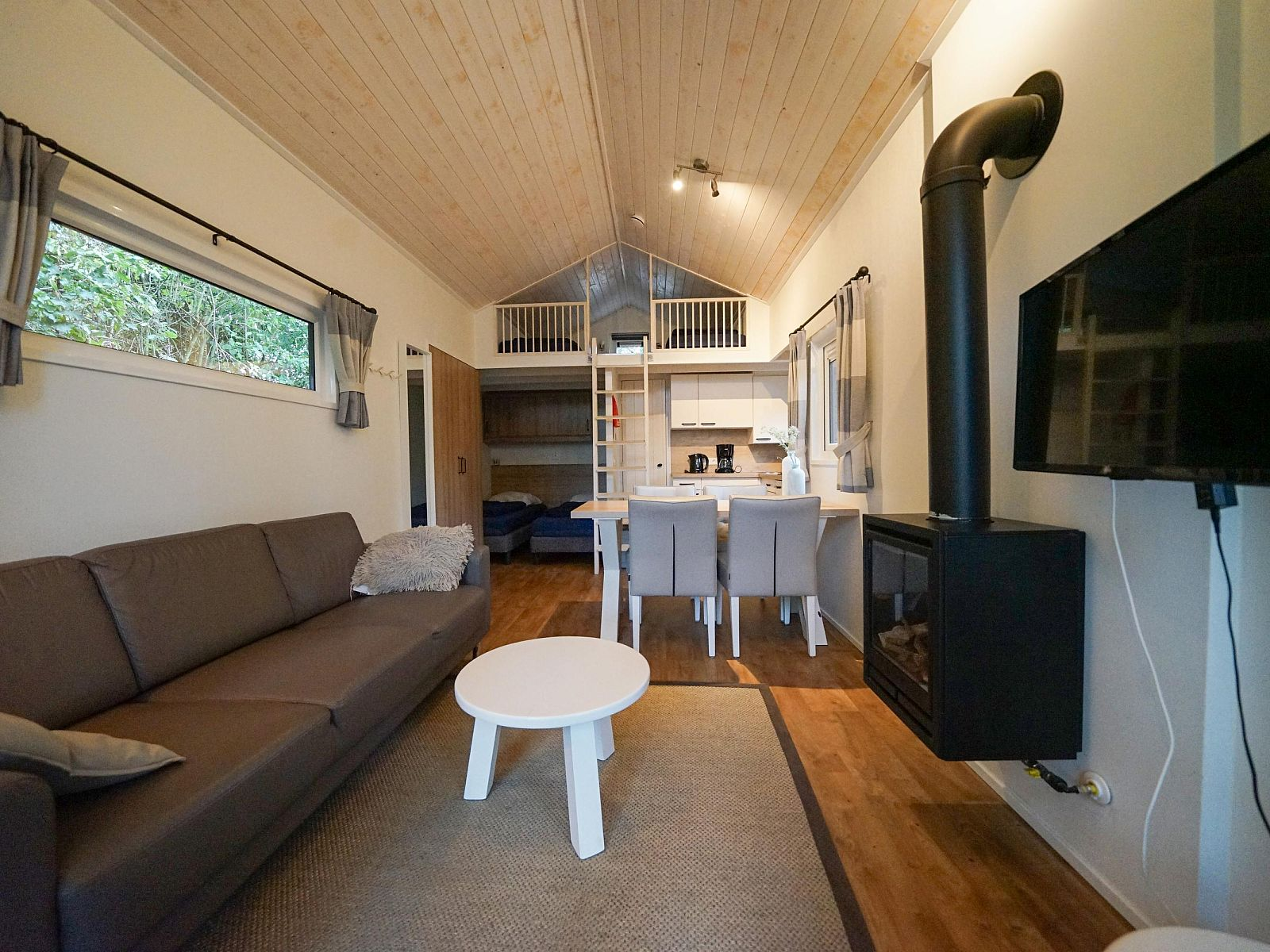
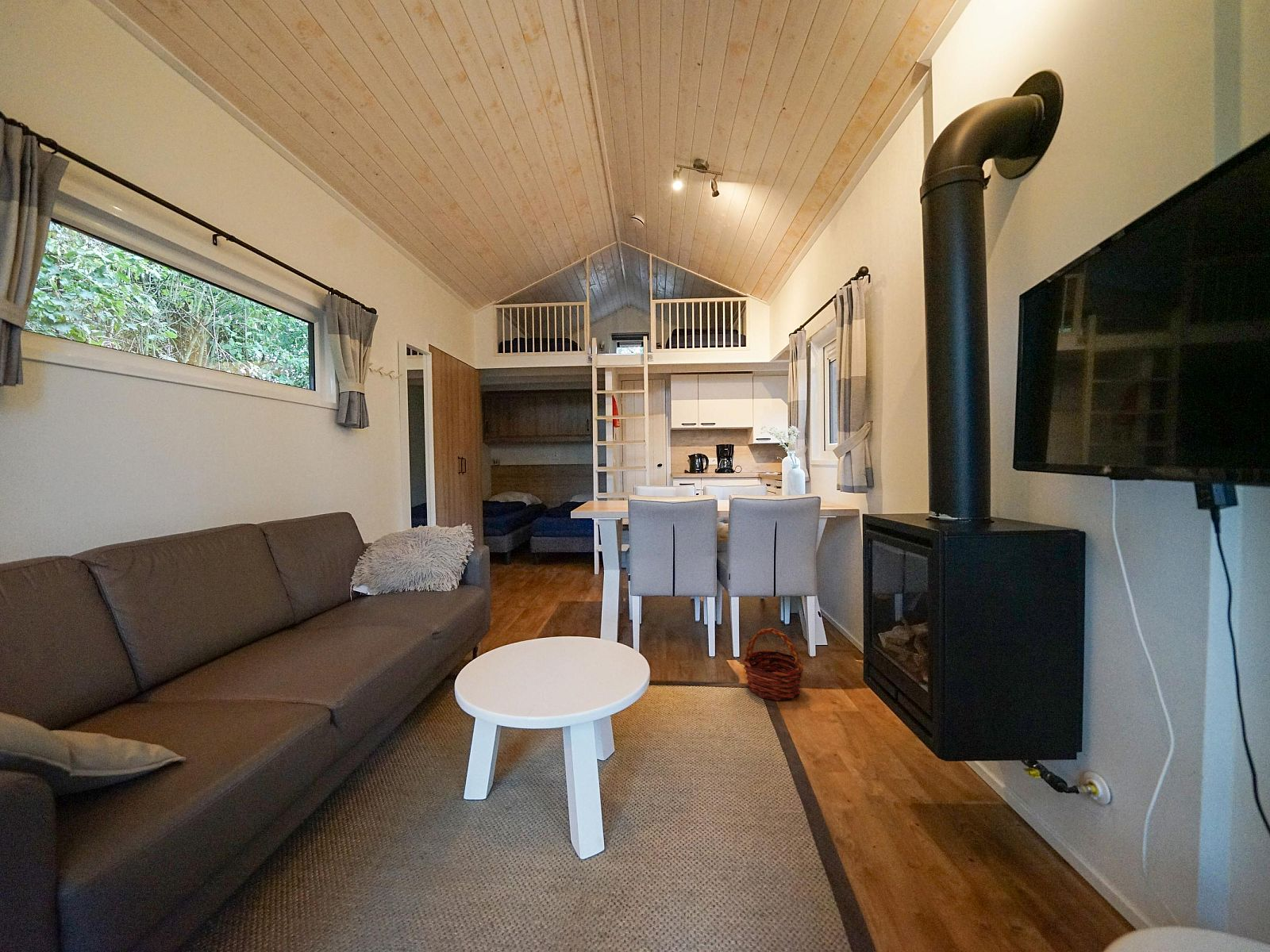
+ basket (773, 658)
